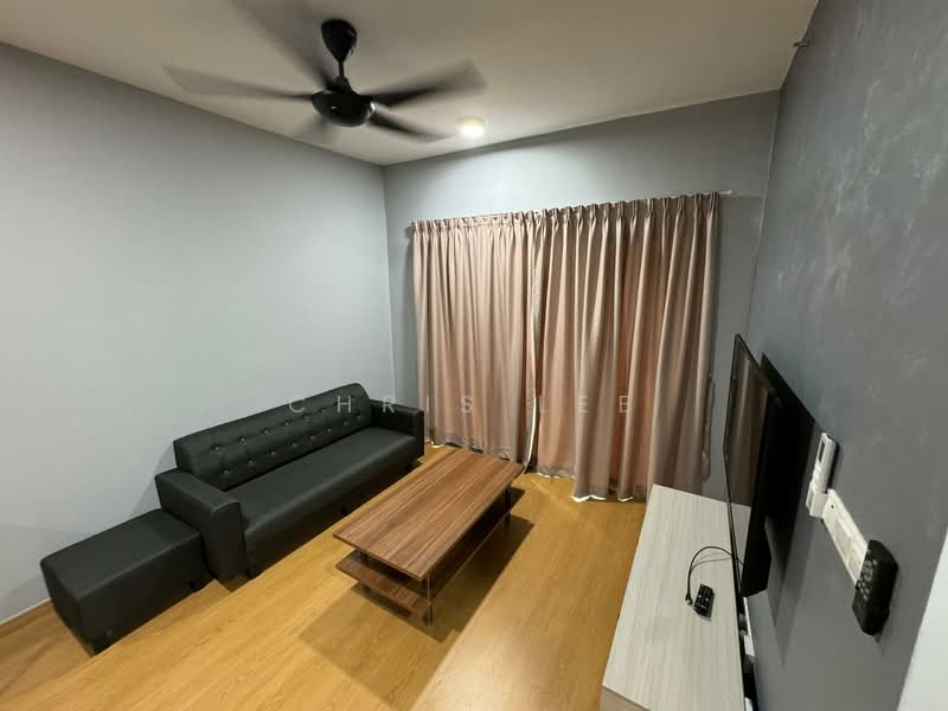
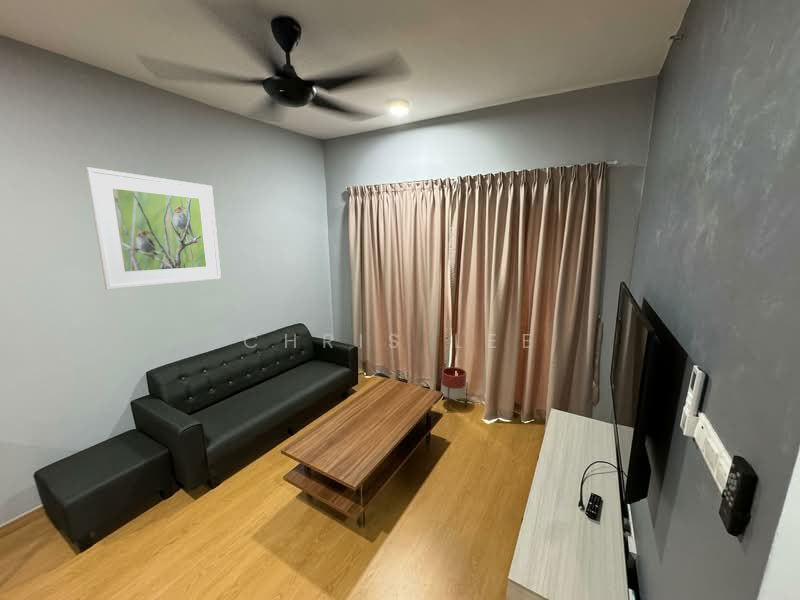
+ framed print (164, 232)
+ planter (453, 389)
